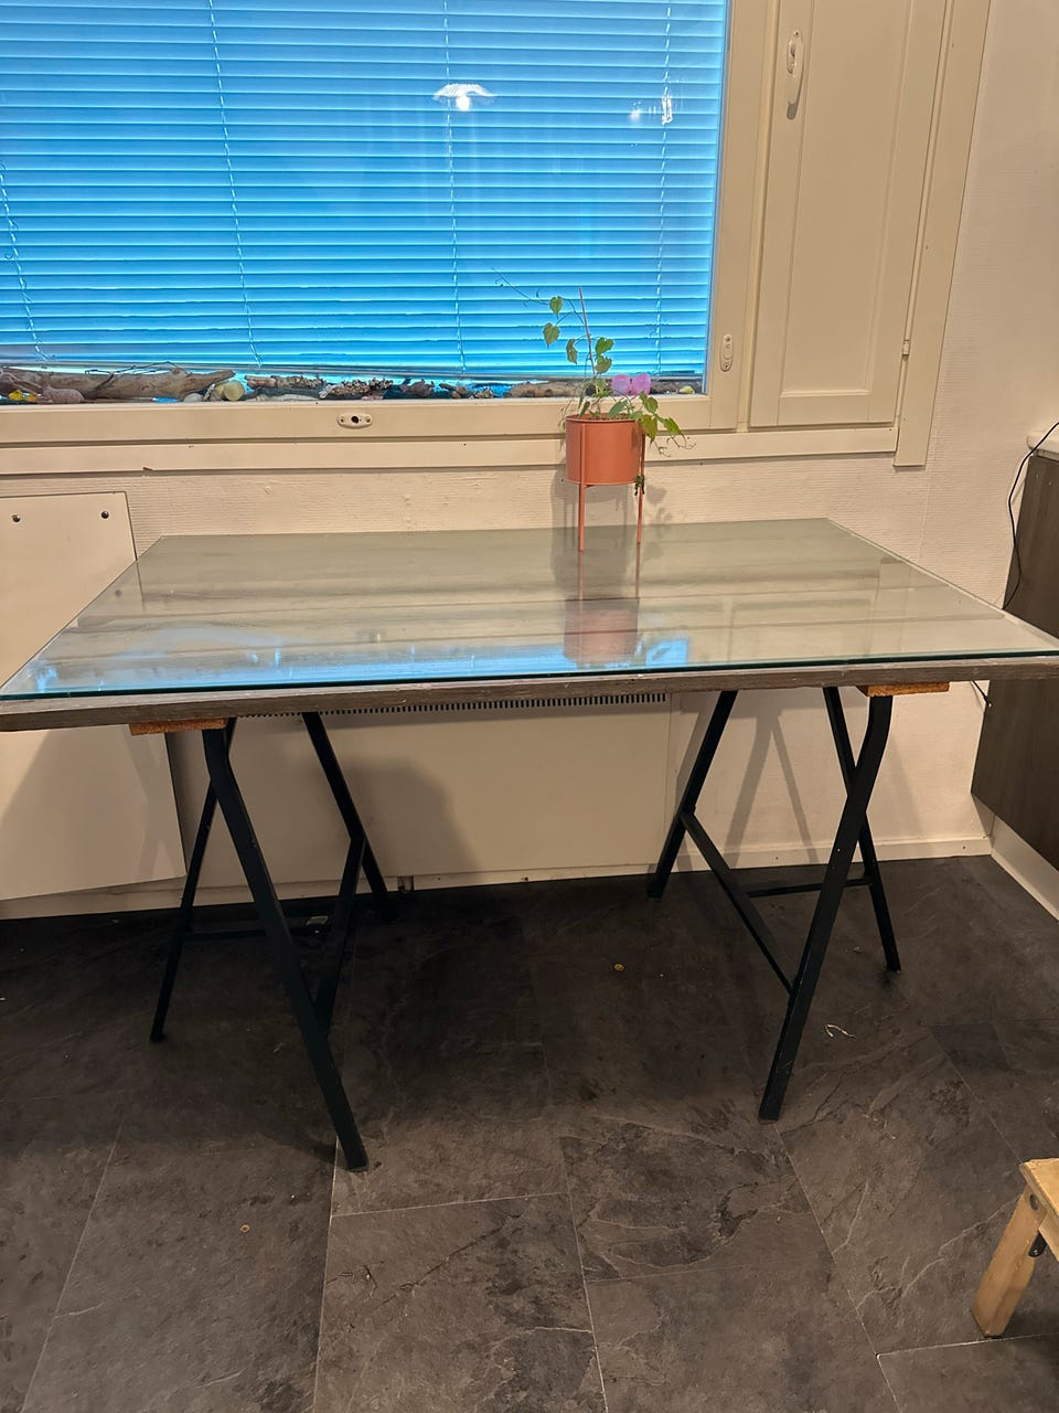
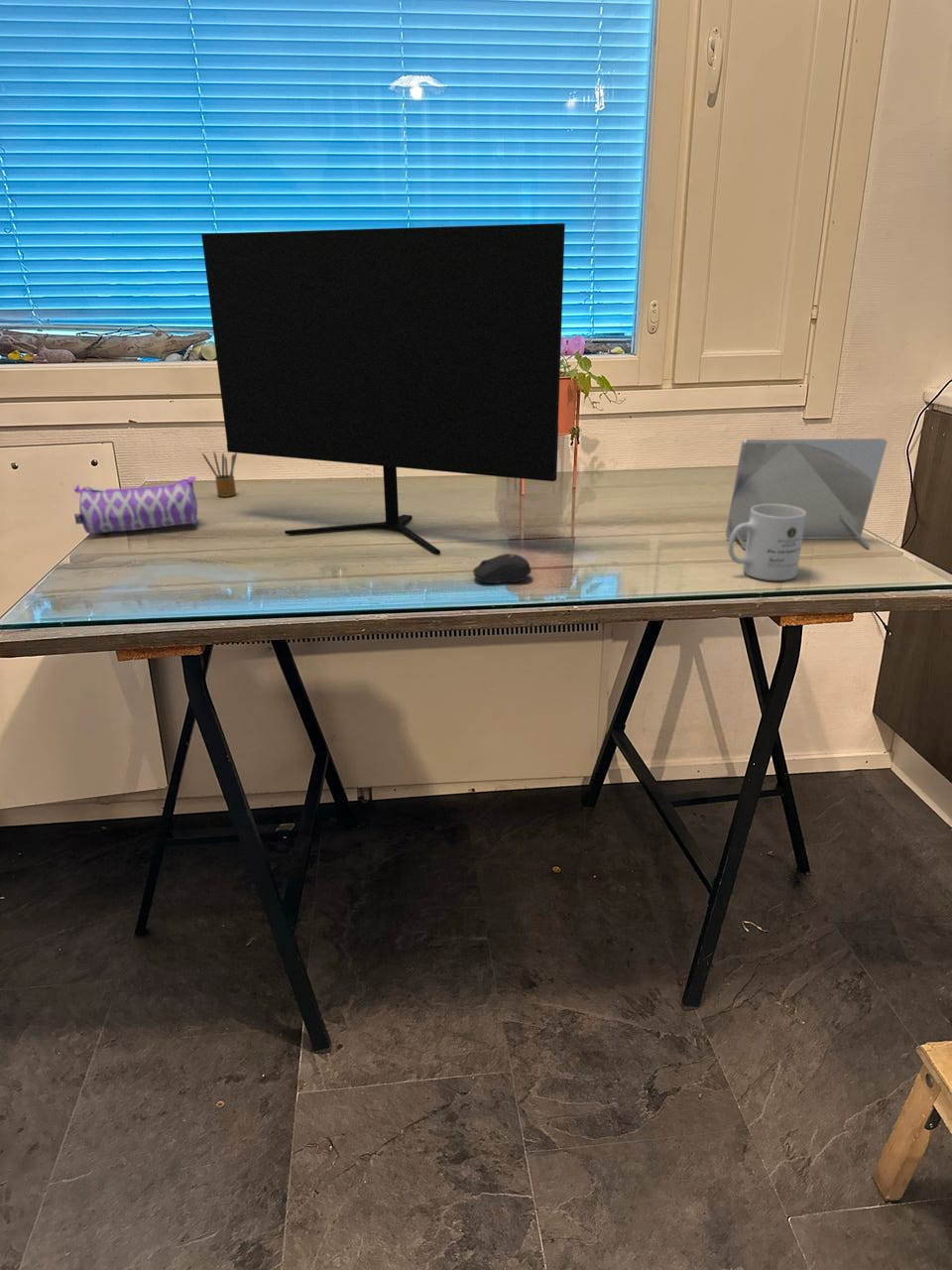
+ monitor (376, 391)
+ mug (763, 542)
+ computer mouse (502, 567)
+ pencil box (222, 472)
+ photo frame (806, 492)
+ pencil case (139, 504)
